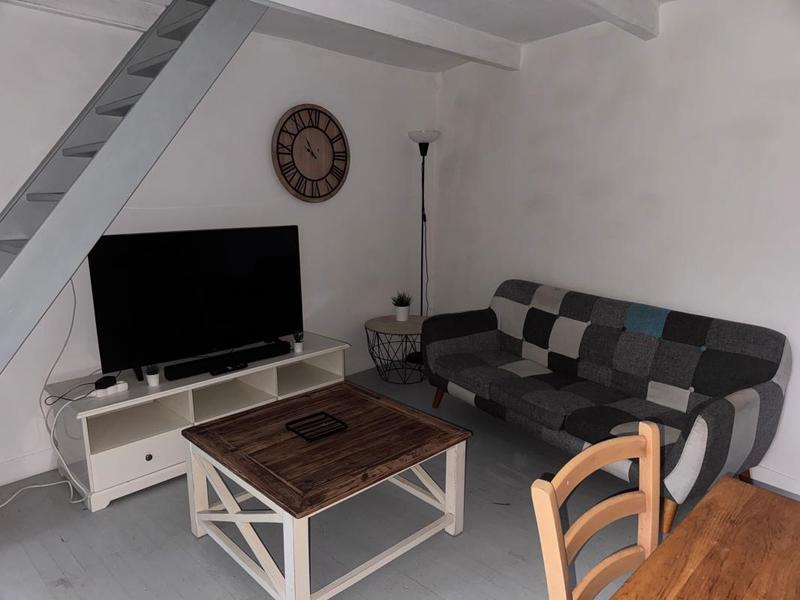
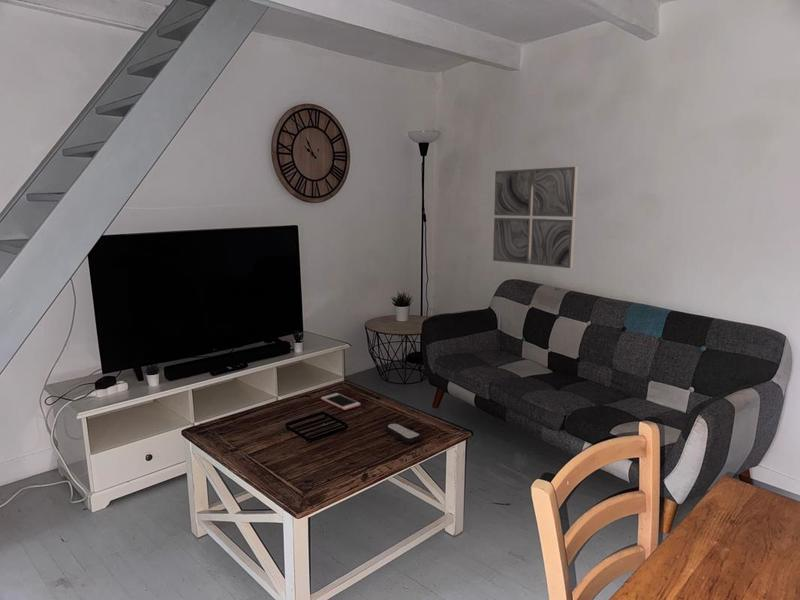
+ wall art (532, 215)
+ cell phone (340, 401)
+ remote control (402, 432)
